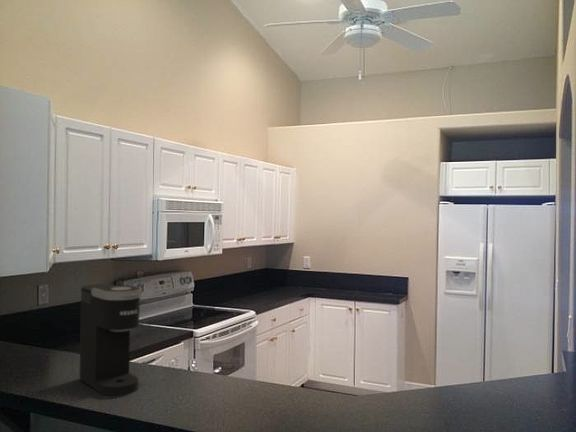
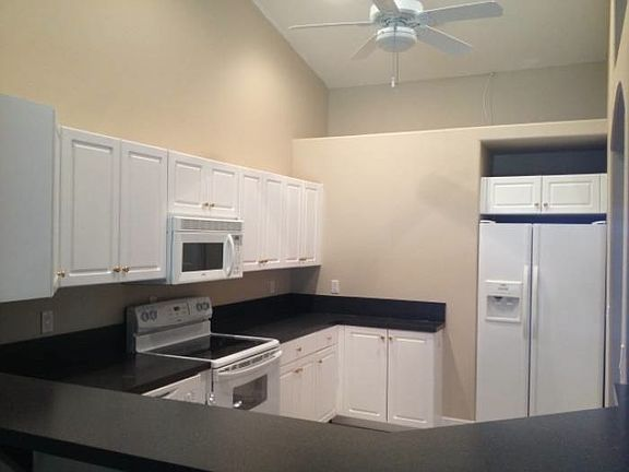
- coffee maker (109, 334)
